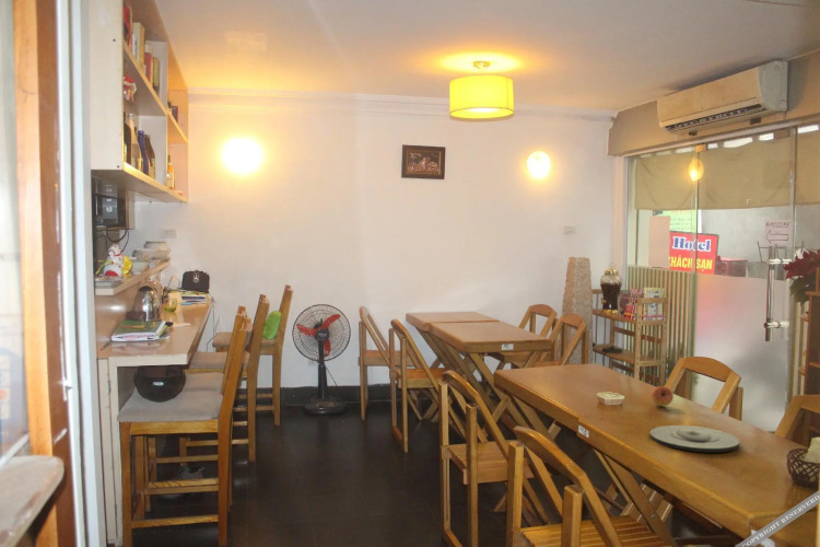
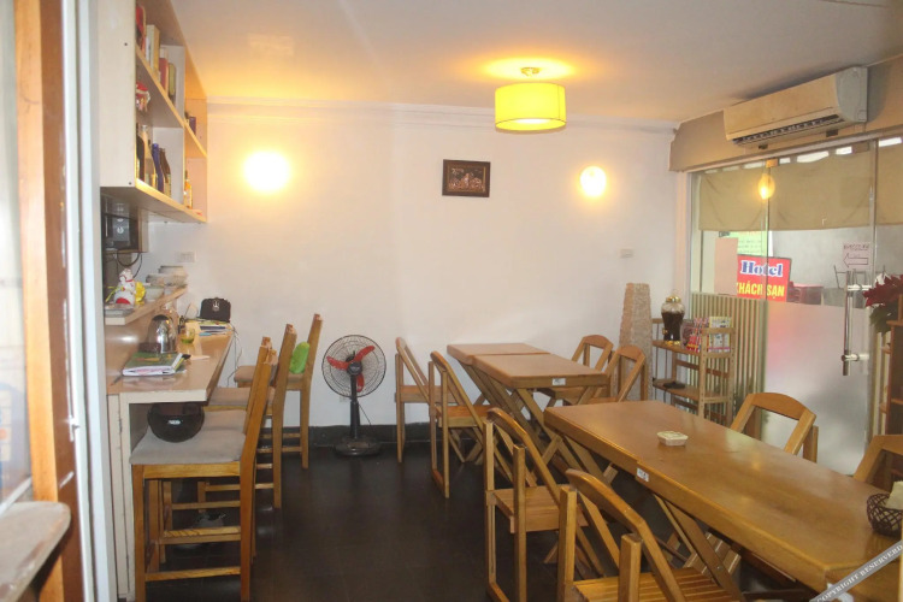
- plate (693, 435)
- fruit (661, 396)
